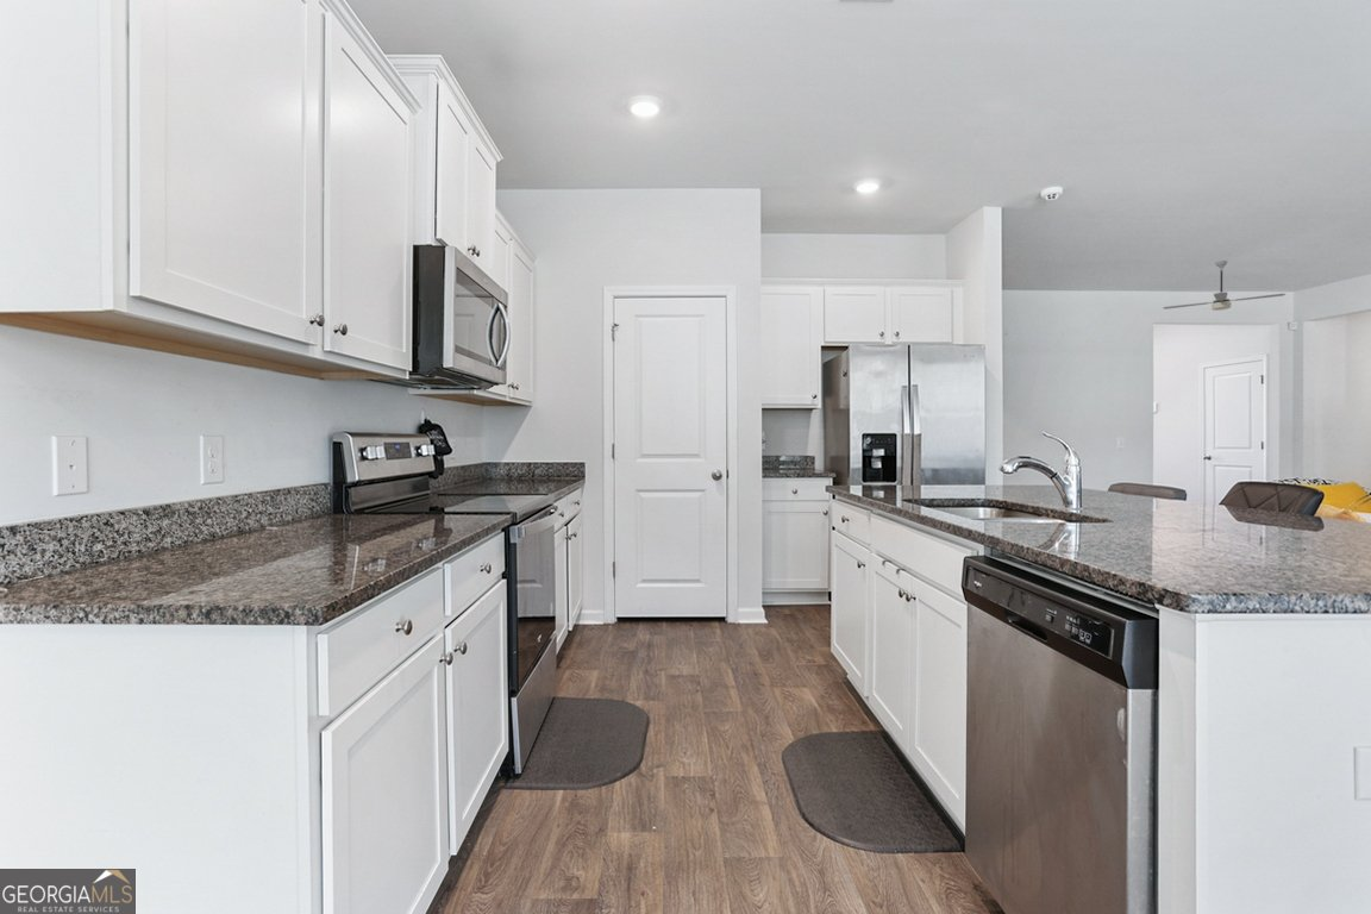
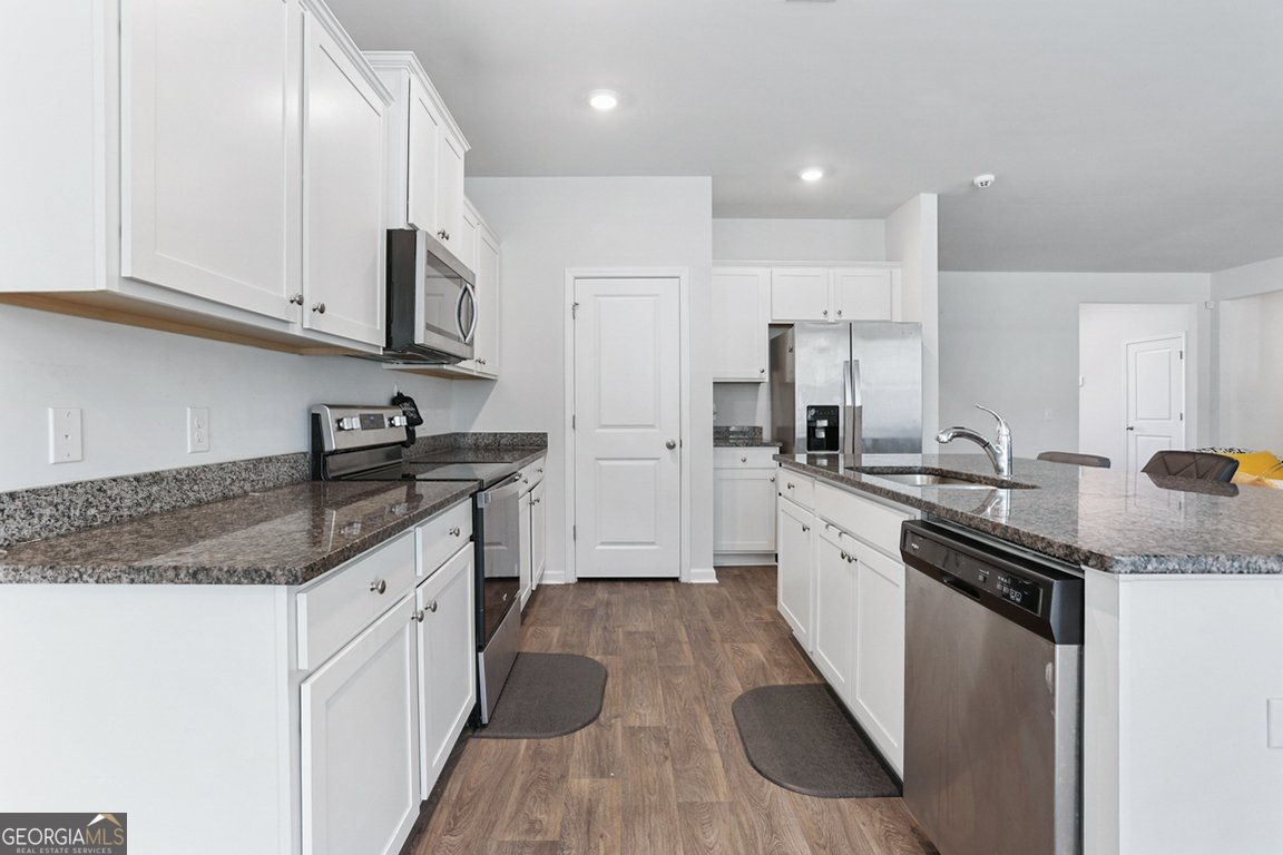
- ceiling fan (1221, 286)
